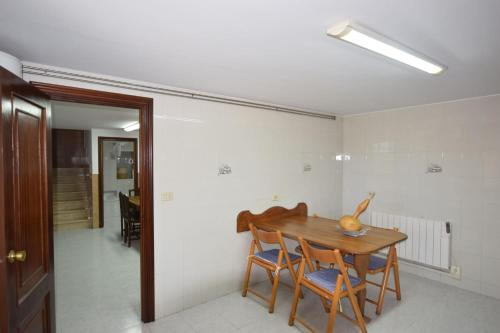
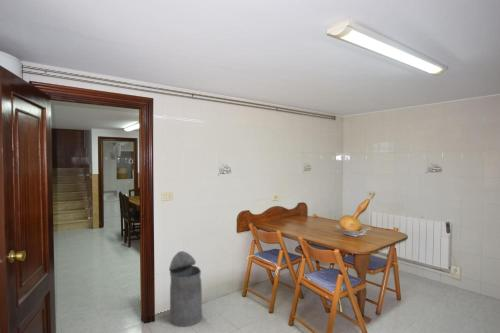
+ trash can (185, 286)
